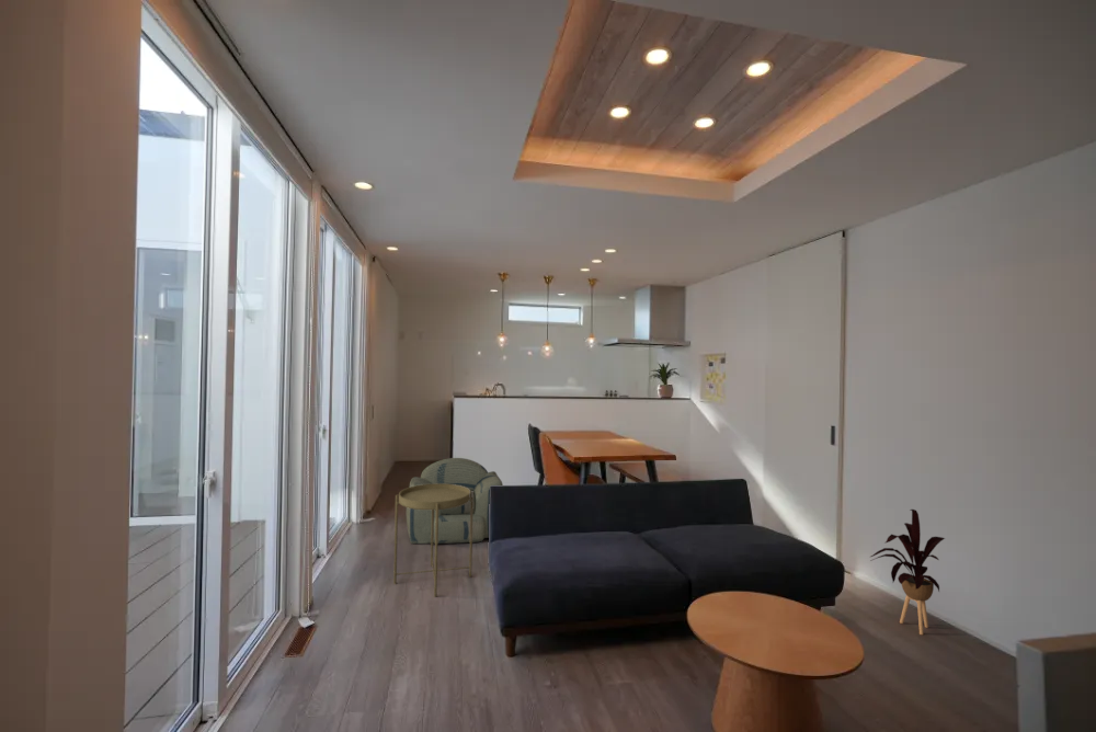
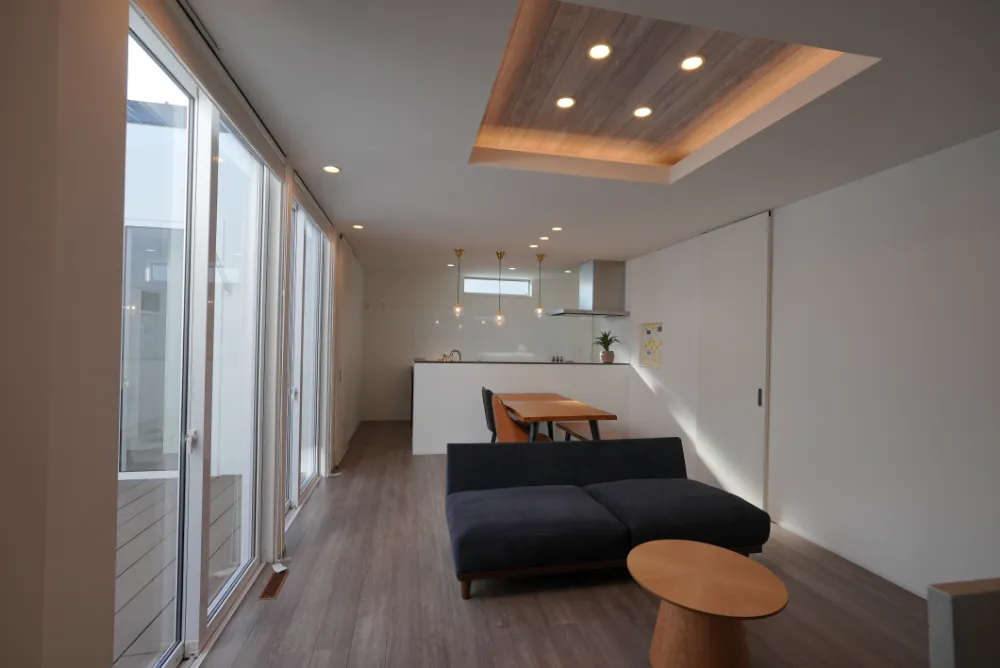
- side table (433, 536)
- armchair (457, 506)
- house plant (907, 564)
